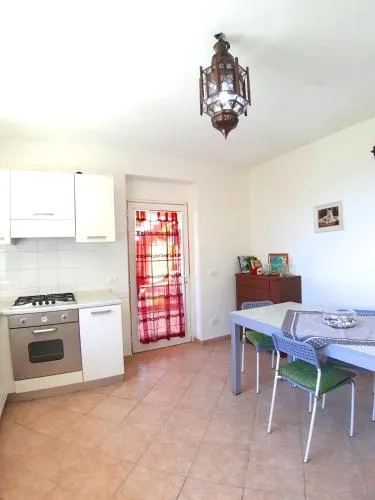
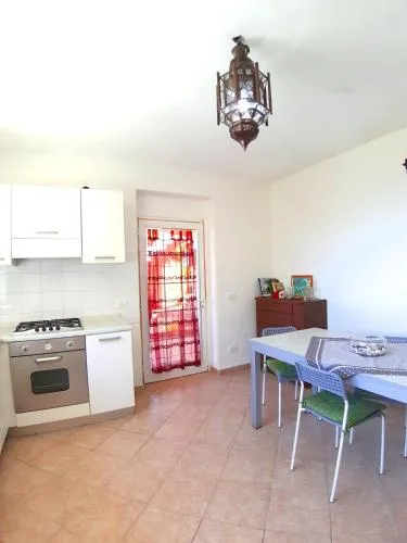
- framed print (328, 217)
